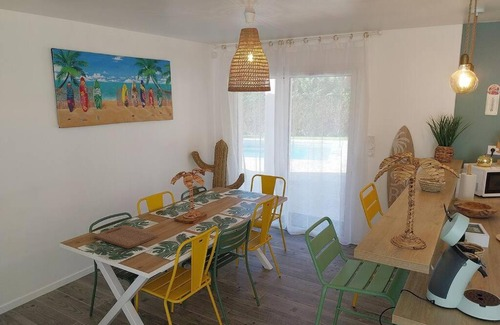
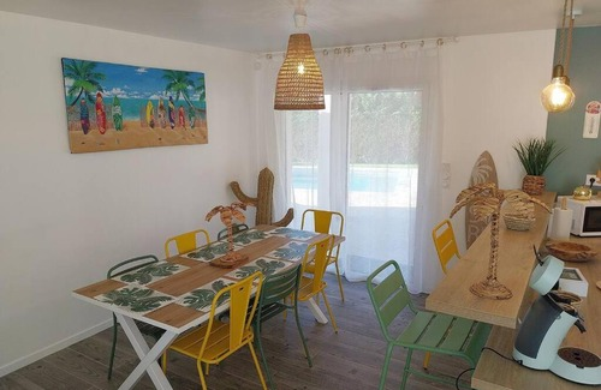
- cutting board (126, 235)
